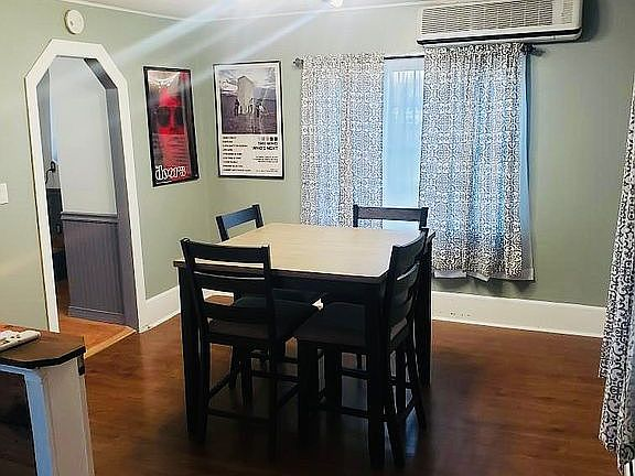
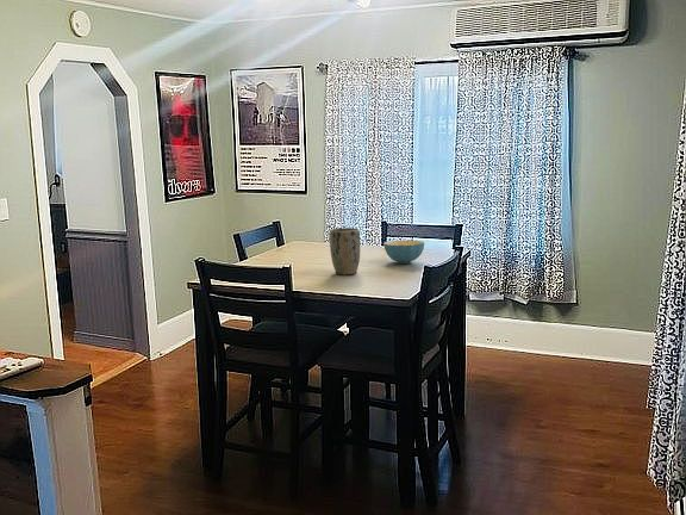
+ cereal bowl (404, 252)
+ plant pot (344, 250)
